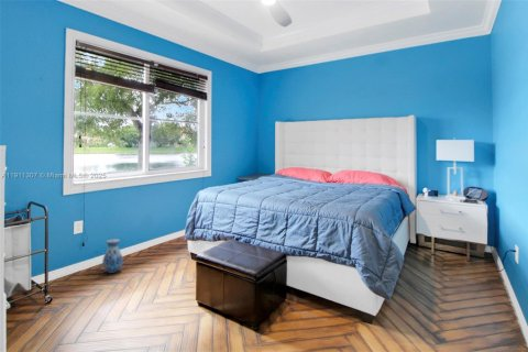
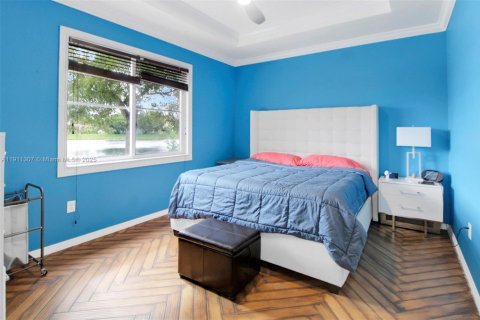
- vase (112, 255)
